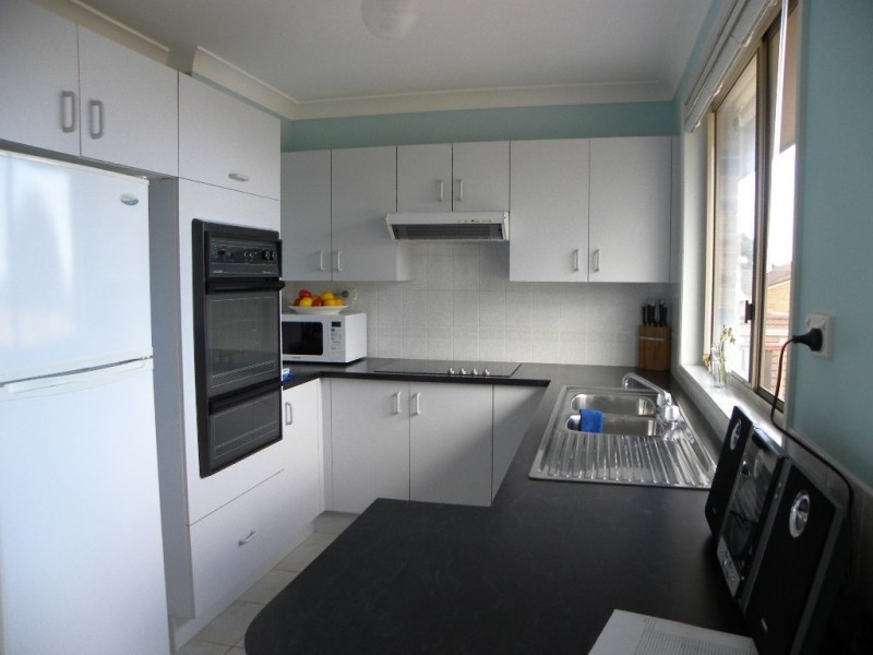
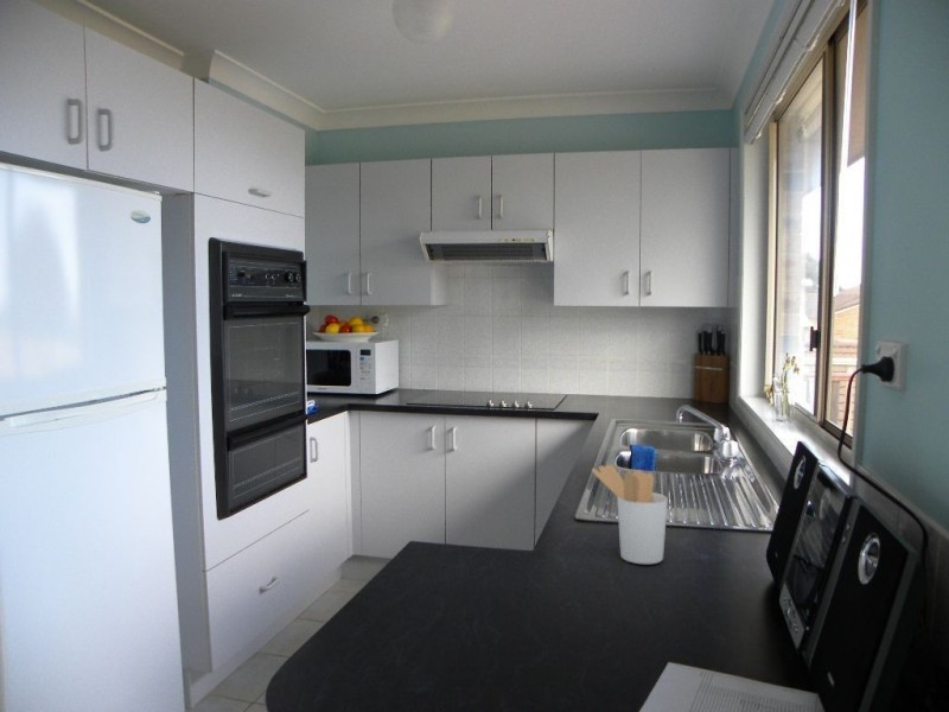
+ utensil holder (629, 510)
